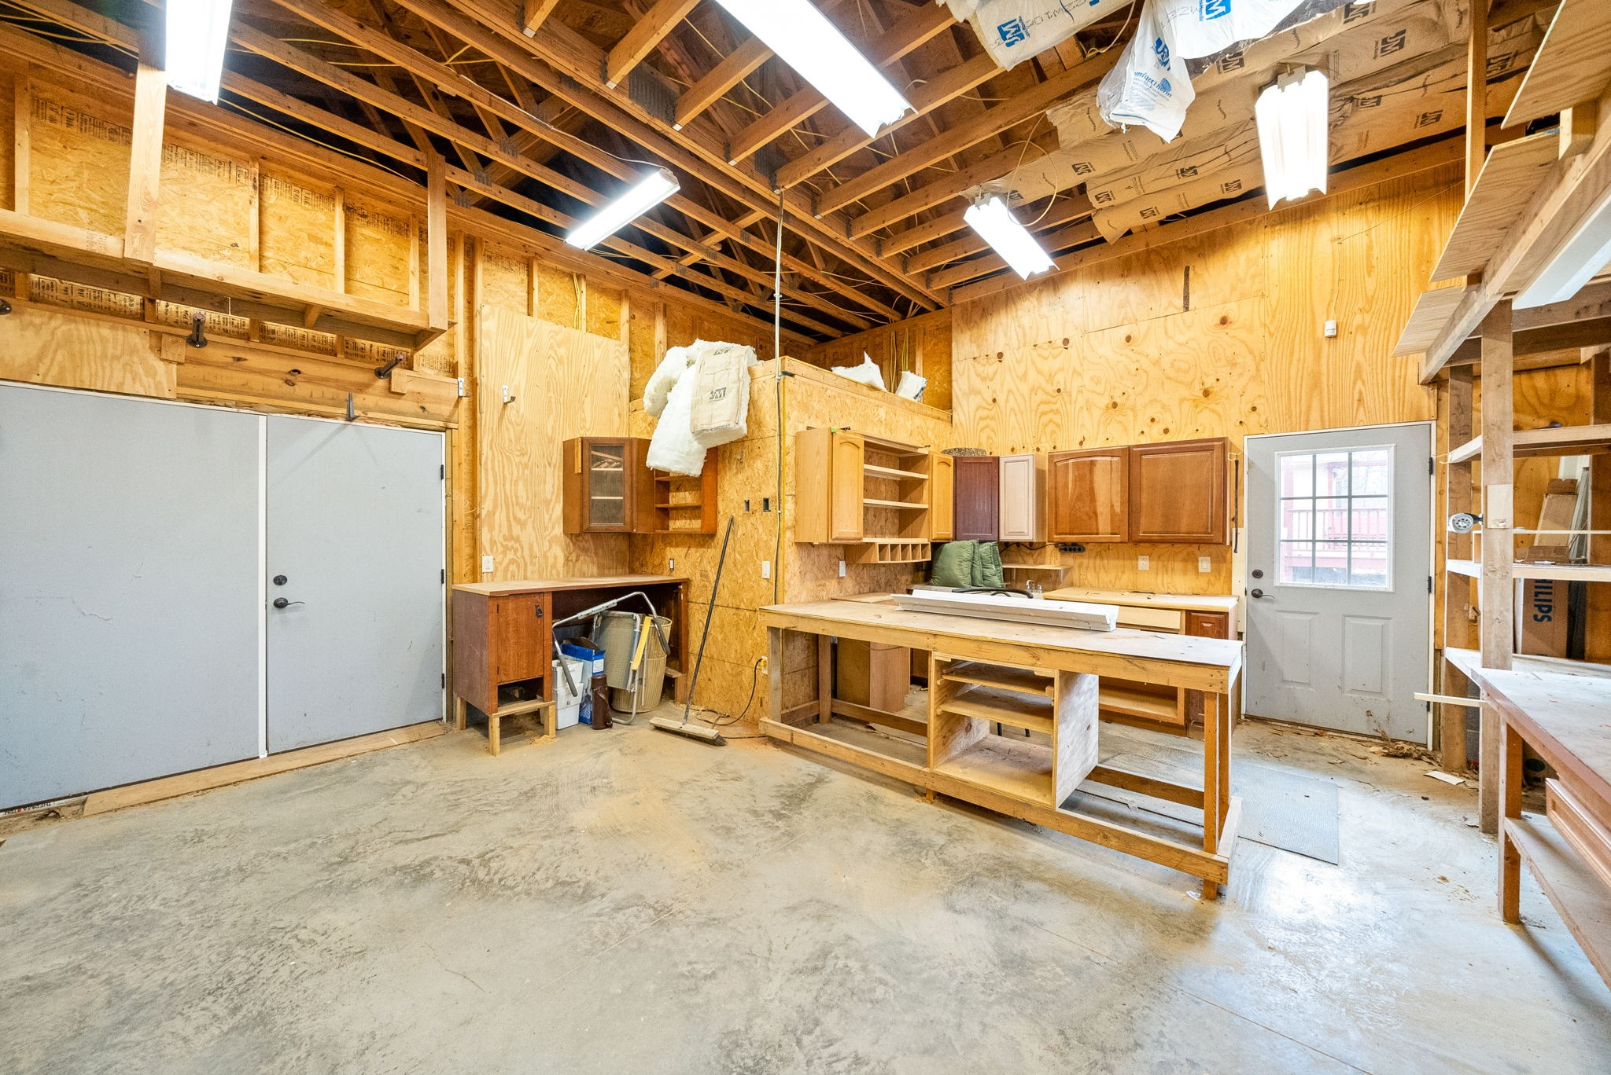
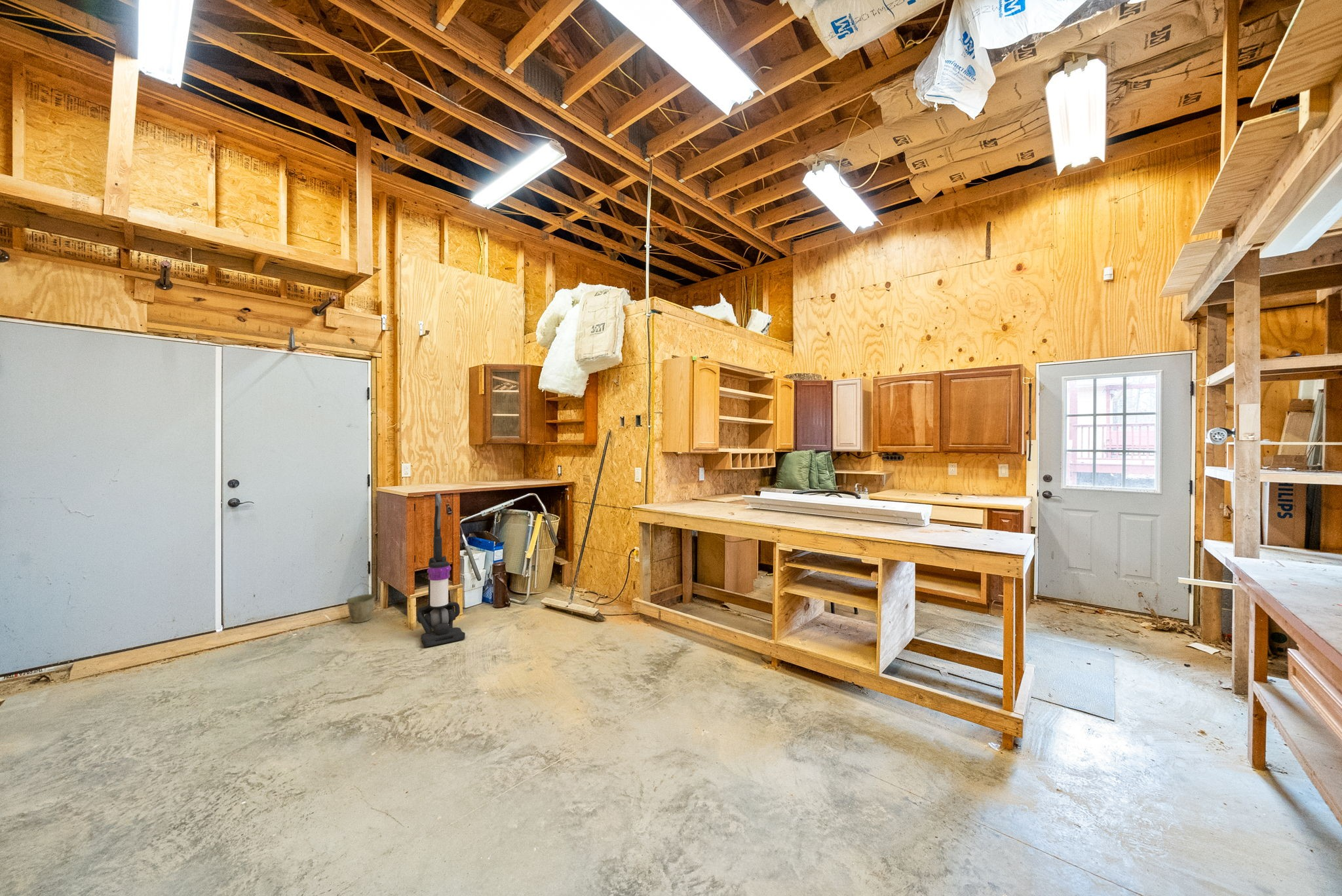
+ bucket (360, 601)
+ vacuum cleaner (440, 565)
